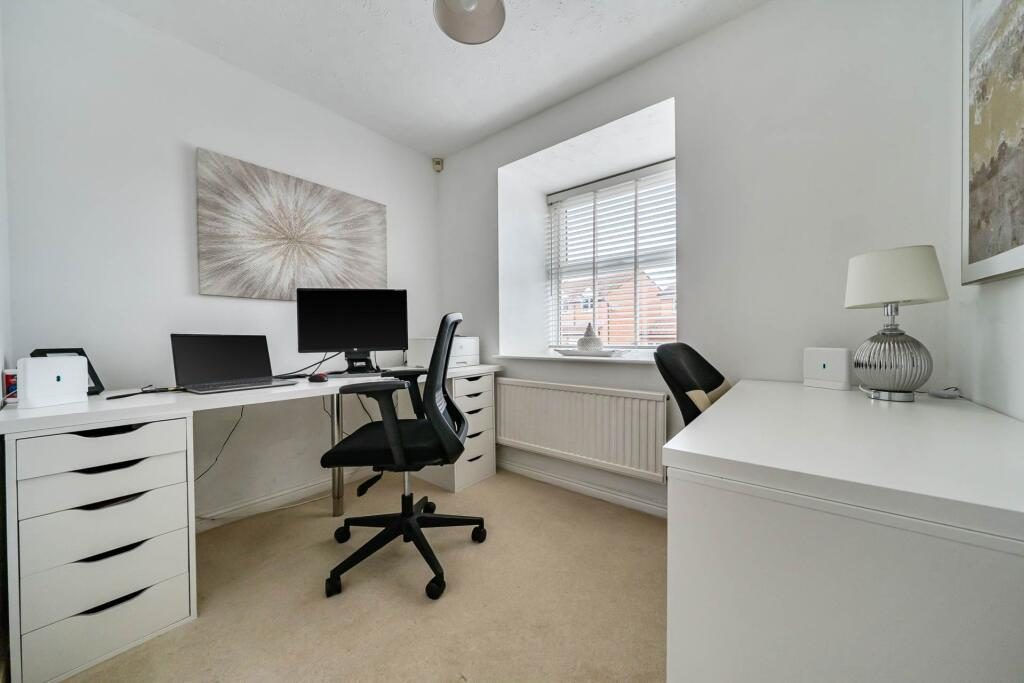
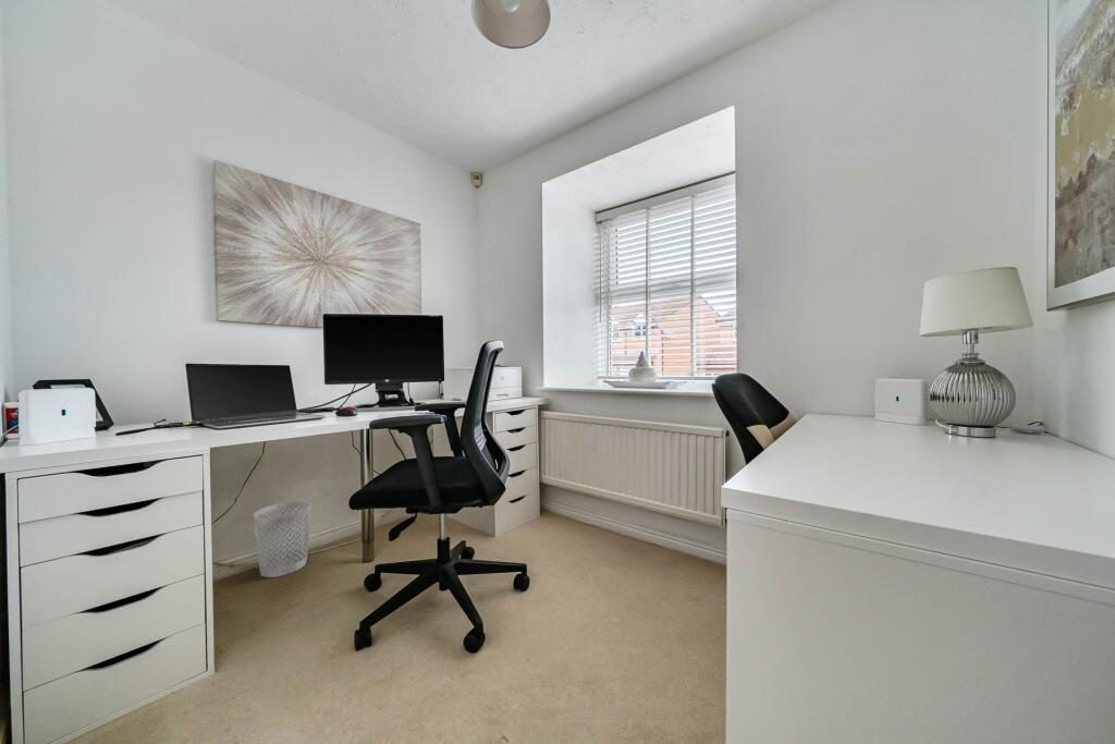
+ wastebasket (283, 538)
